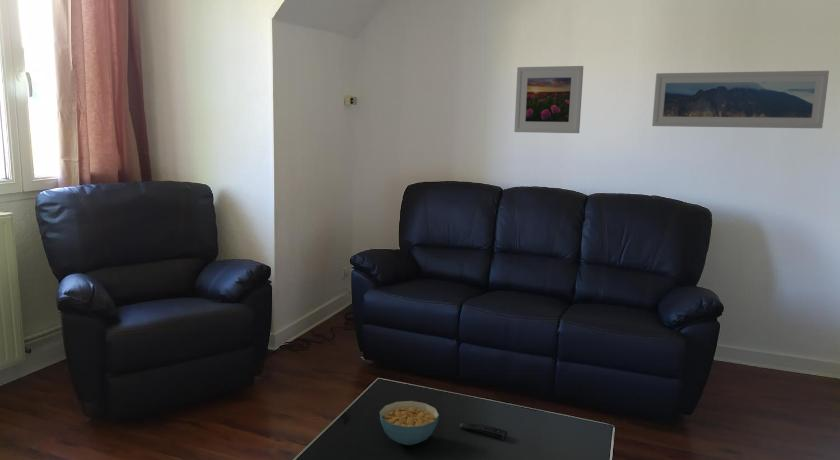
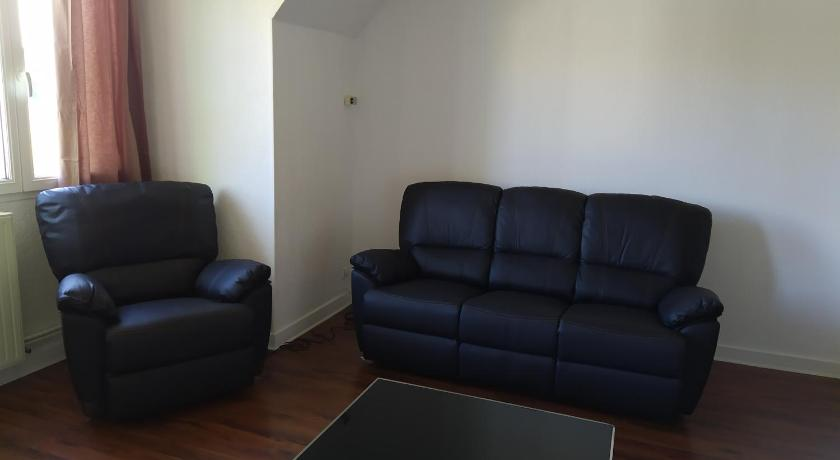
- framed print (548, 99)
- remote control (482, 429)
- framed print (735, 99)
- cereal bowl (408, 427)
